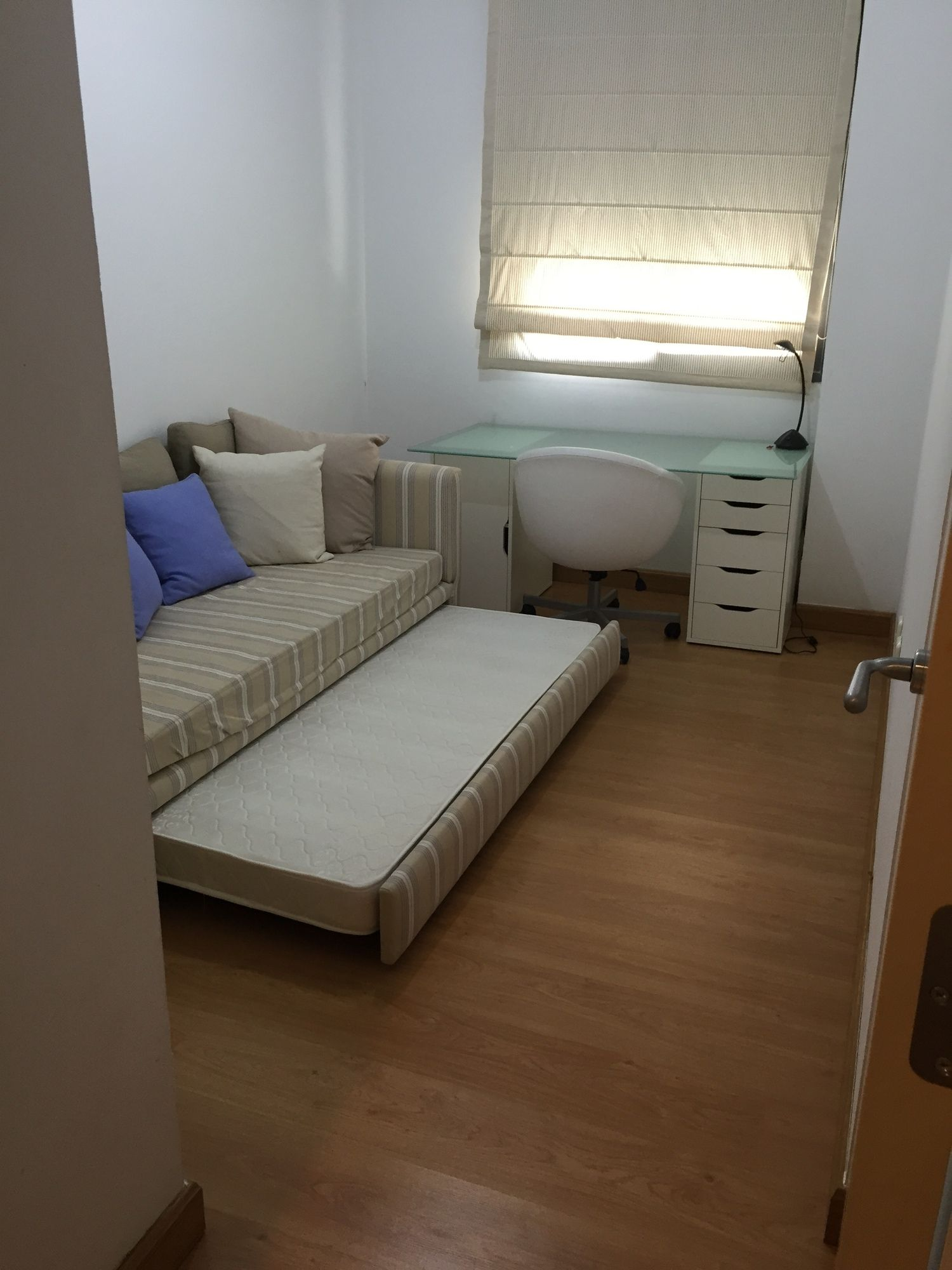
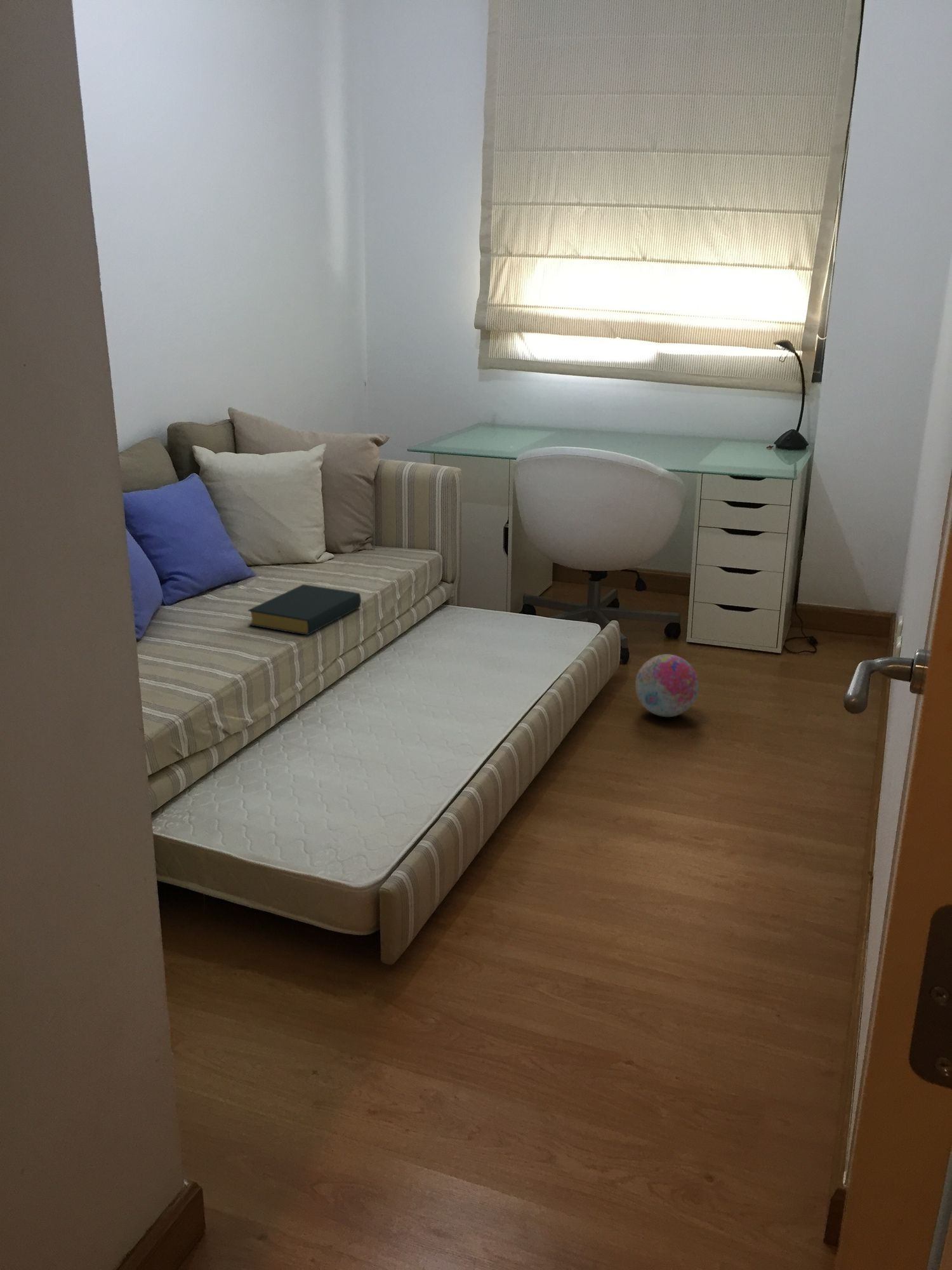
+ decorative ball (666, 685)
+ hardback book (306, 608)
